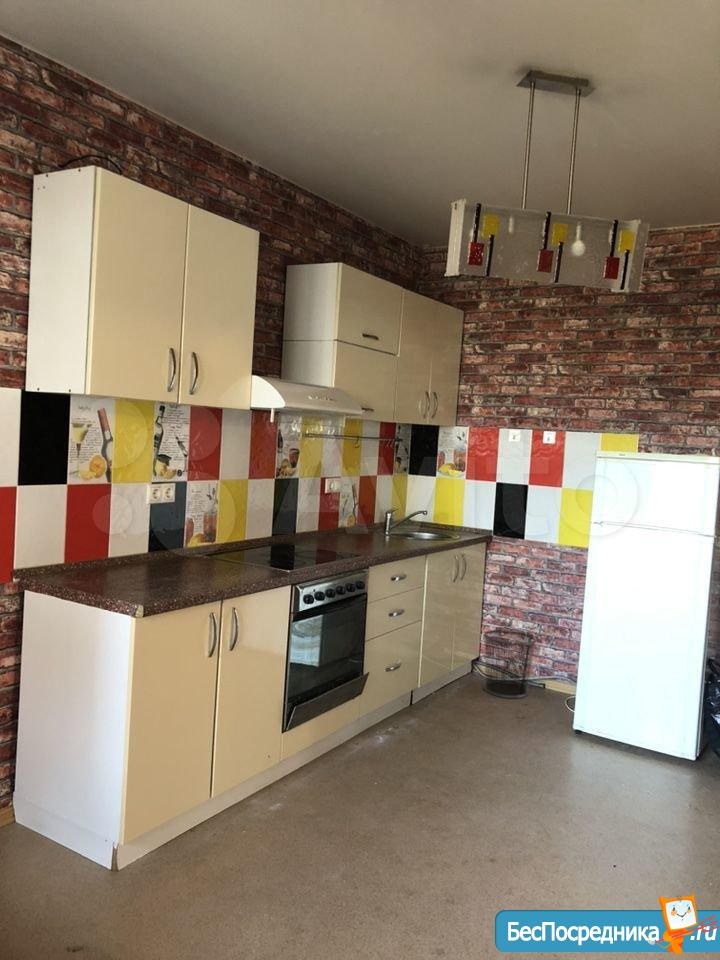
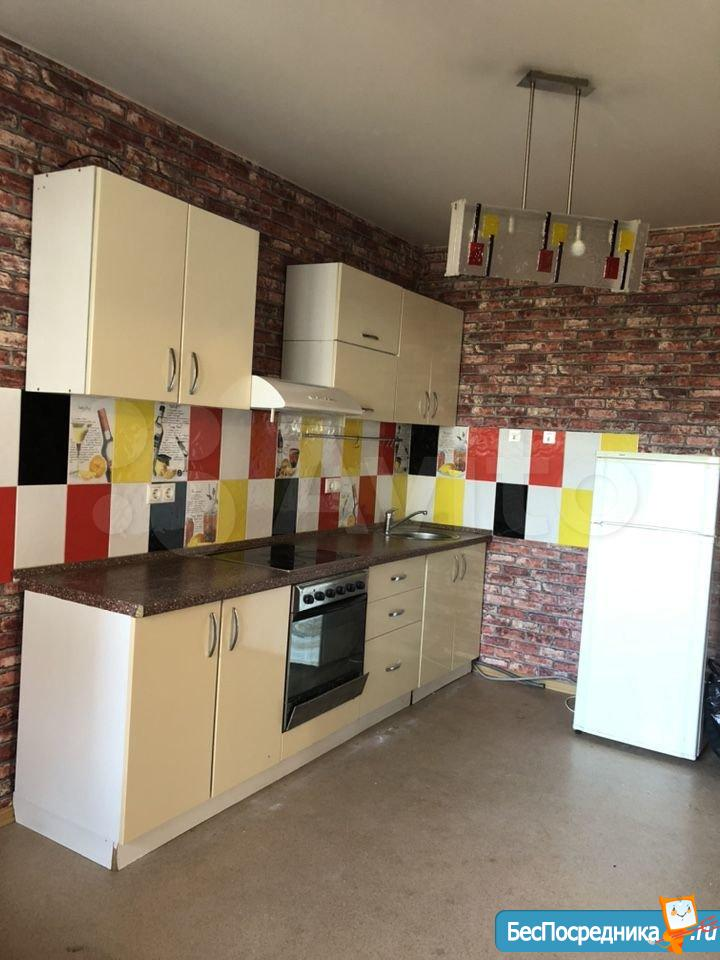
- waste bin (507, 663)
